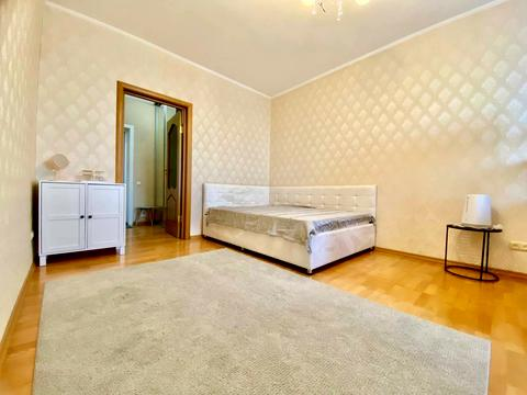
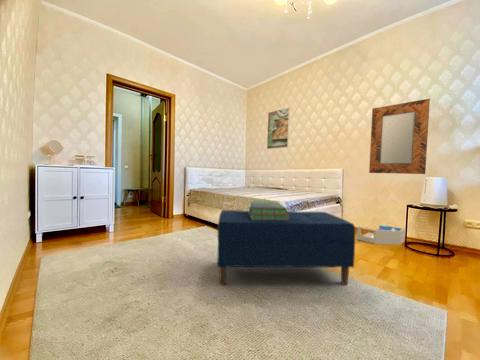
+ stack of books (266, 209)
+ home mirror (396, 139)
+ storage bin (381, 233)
+ bench (279, 244)
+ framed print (277, 129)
